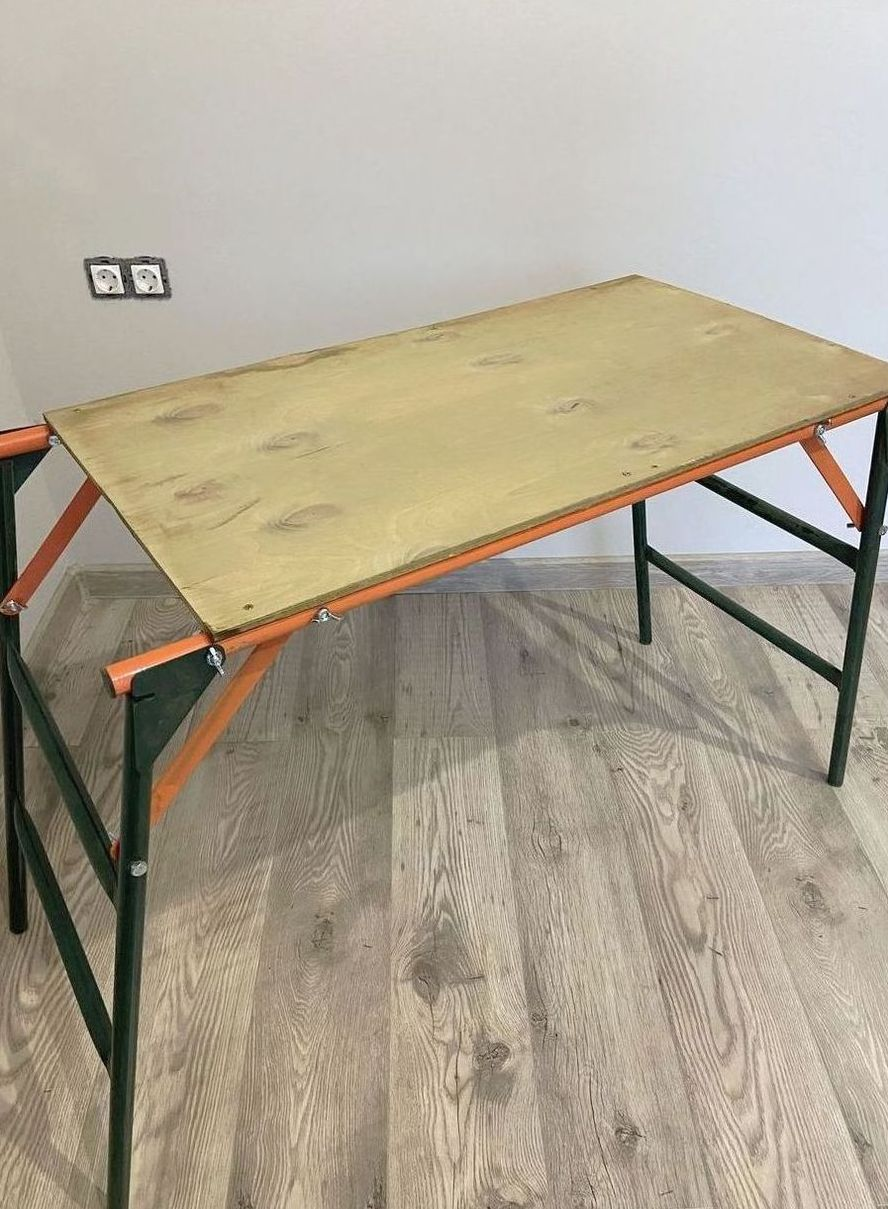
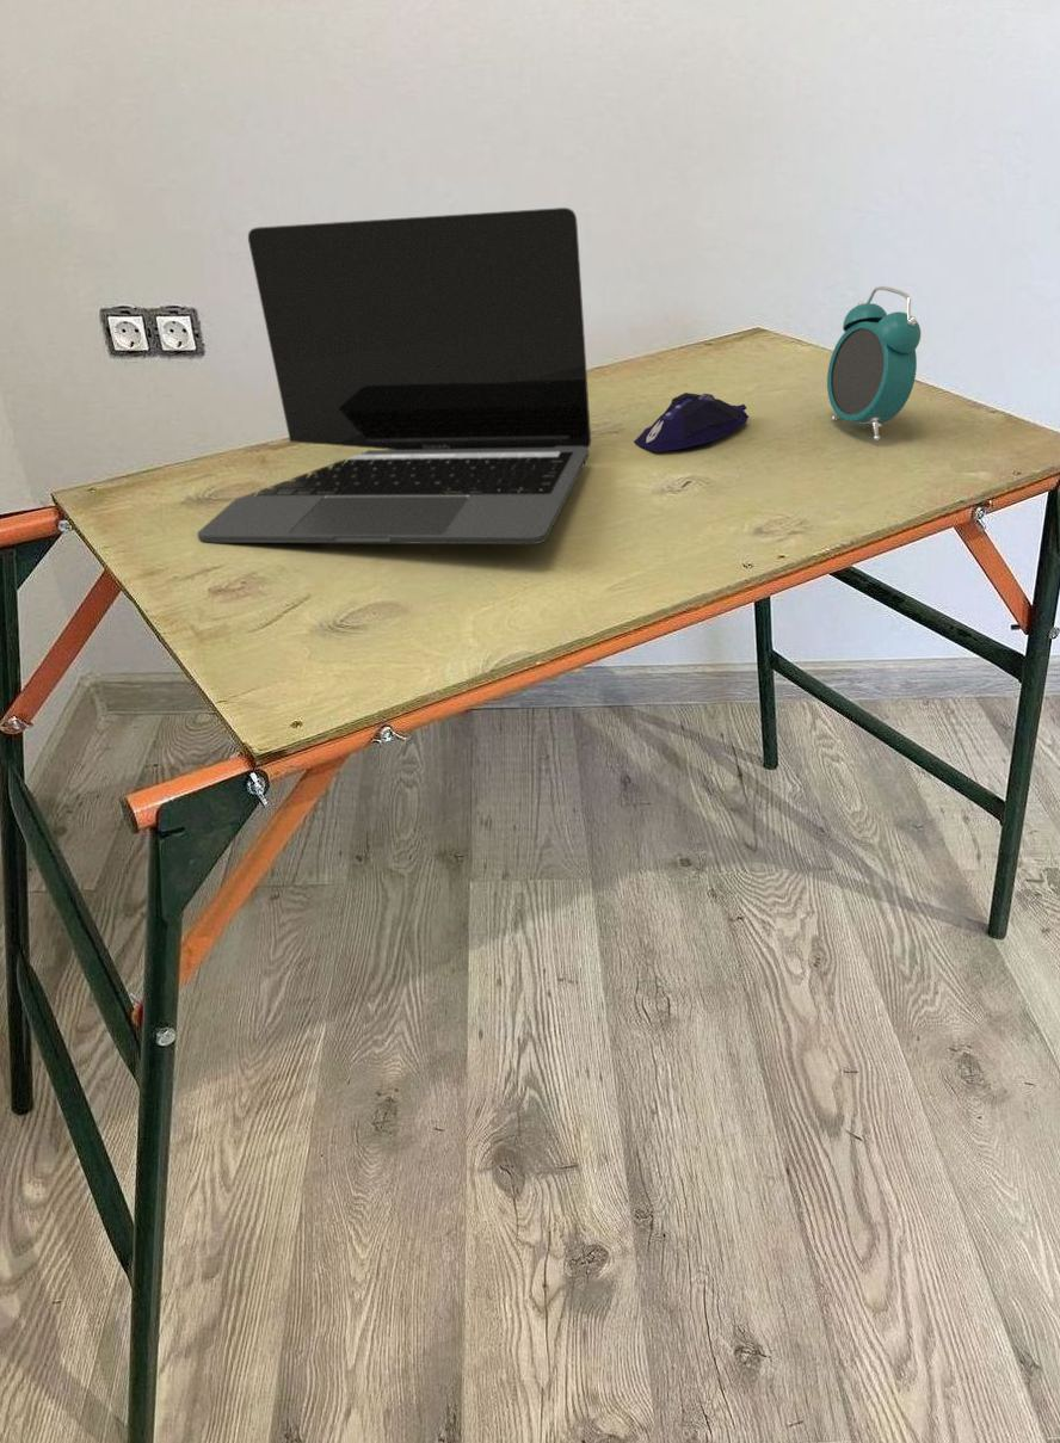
+ alarm clock (873, 360)
+ laptop (386, 377)
+ computer mouse (691, 413)
